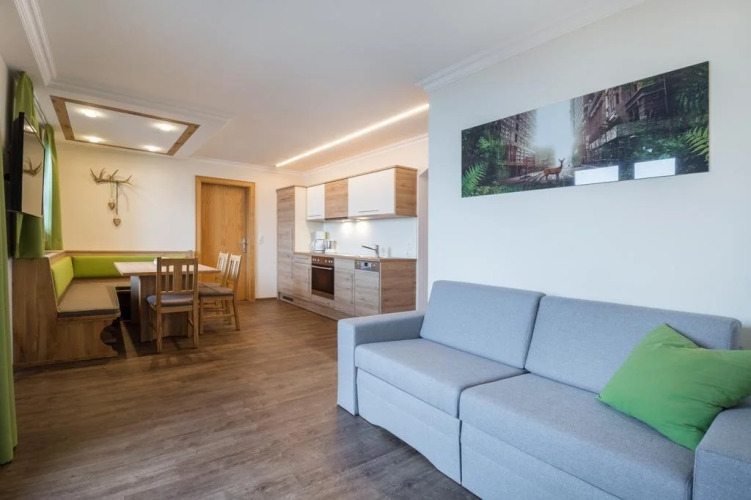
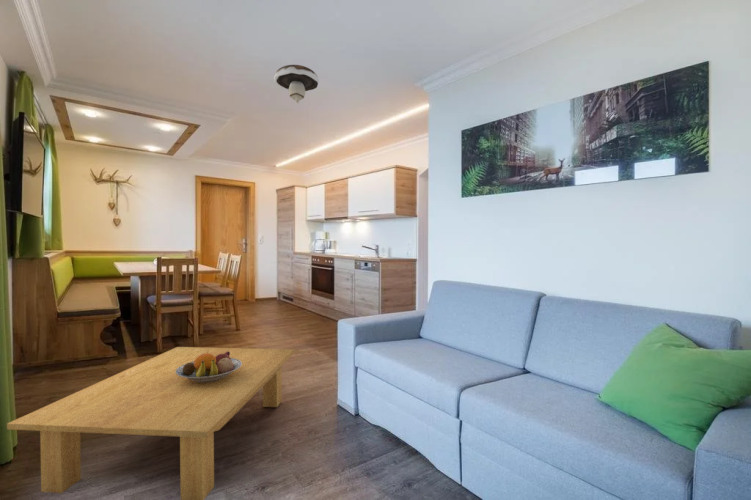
+ mushroom (296, 85)
+ fruit bowl (209, 363)
+ coffee table (188, 406)
